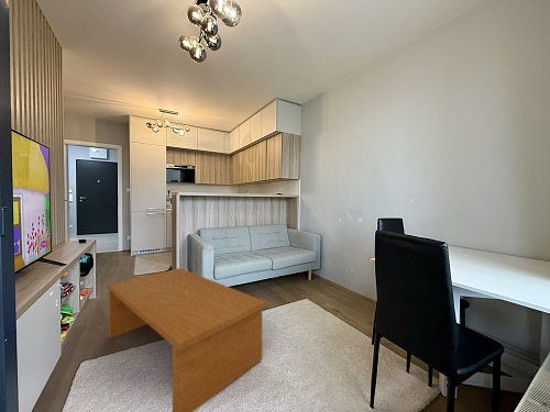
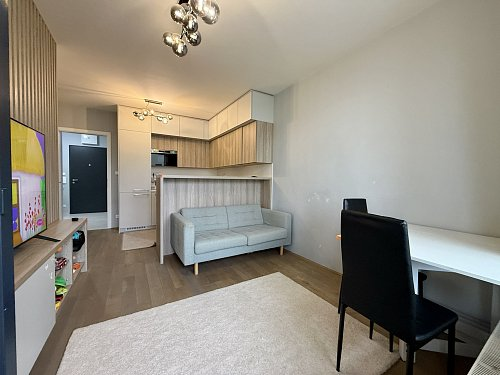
- coffee table (179, 320)
